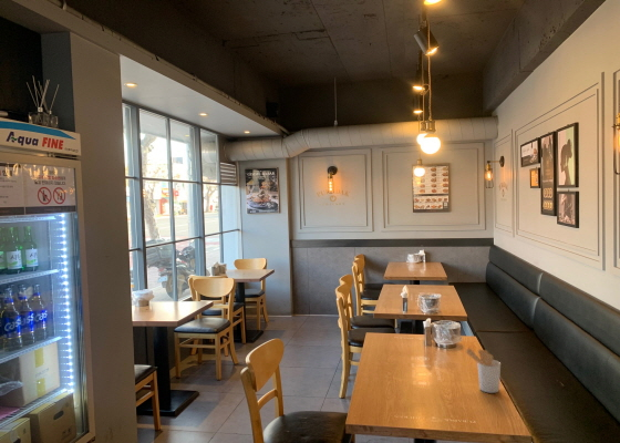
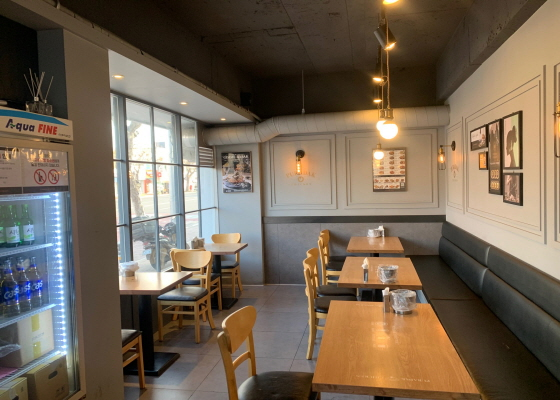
- utensil holder (483, 369)
